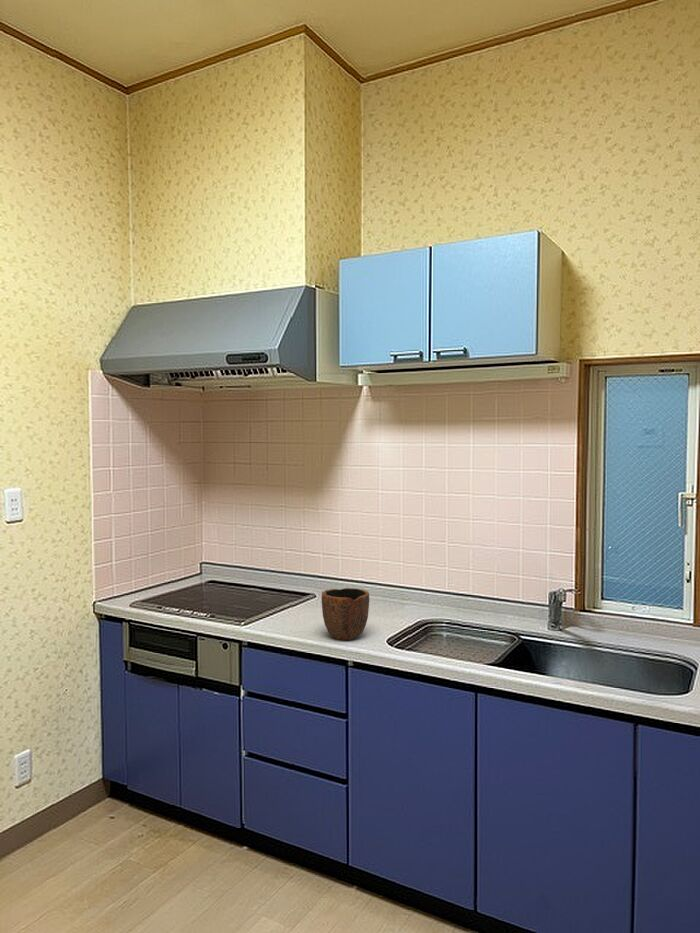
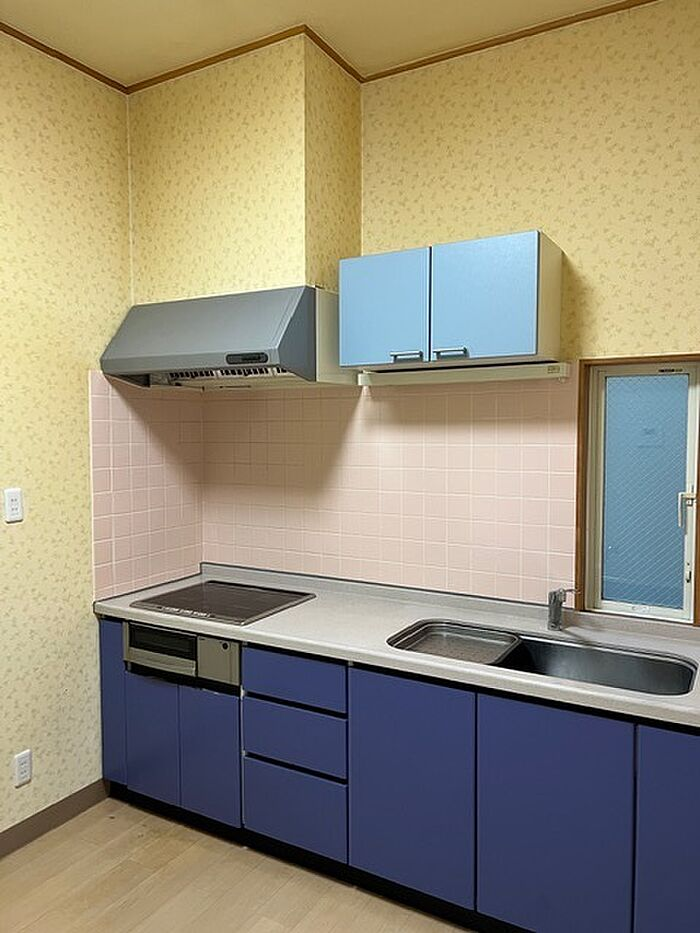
- bowl (345, 614)
